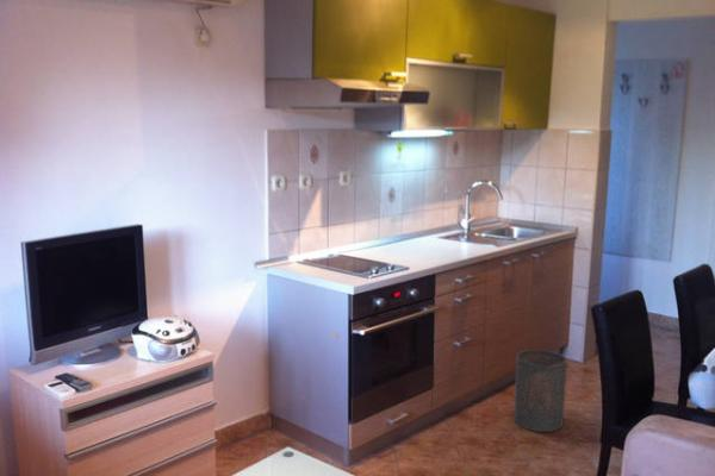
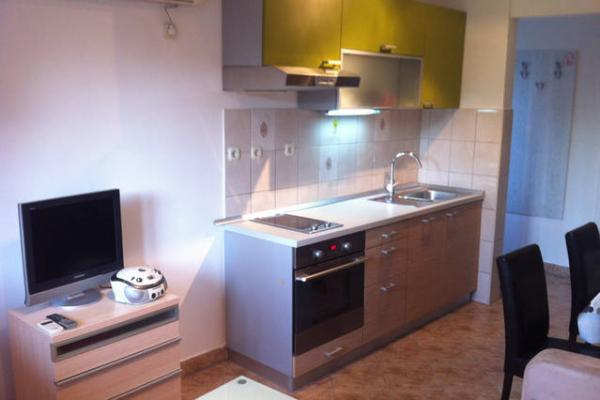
- trash can (540, 389)
